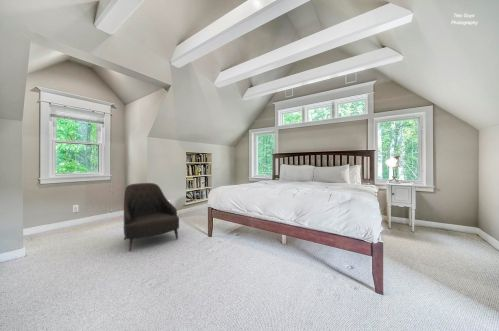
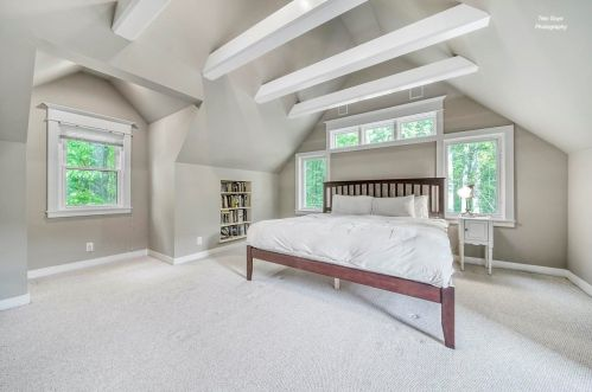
- leather (149, 212)
